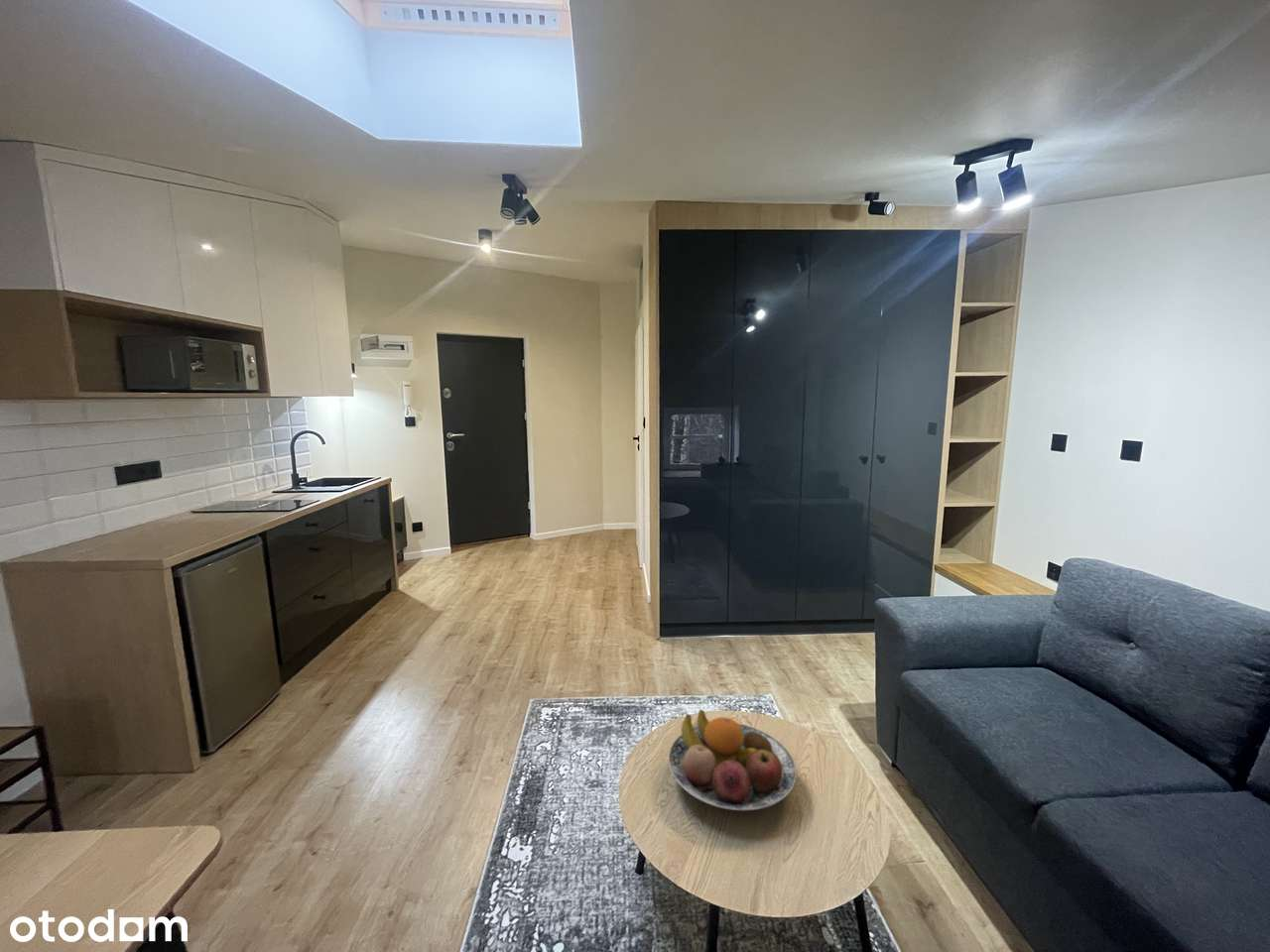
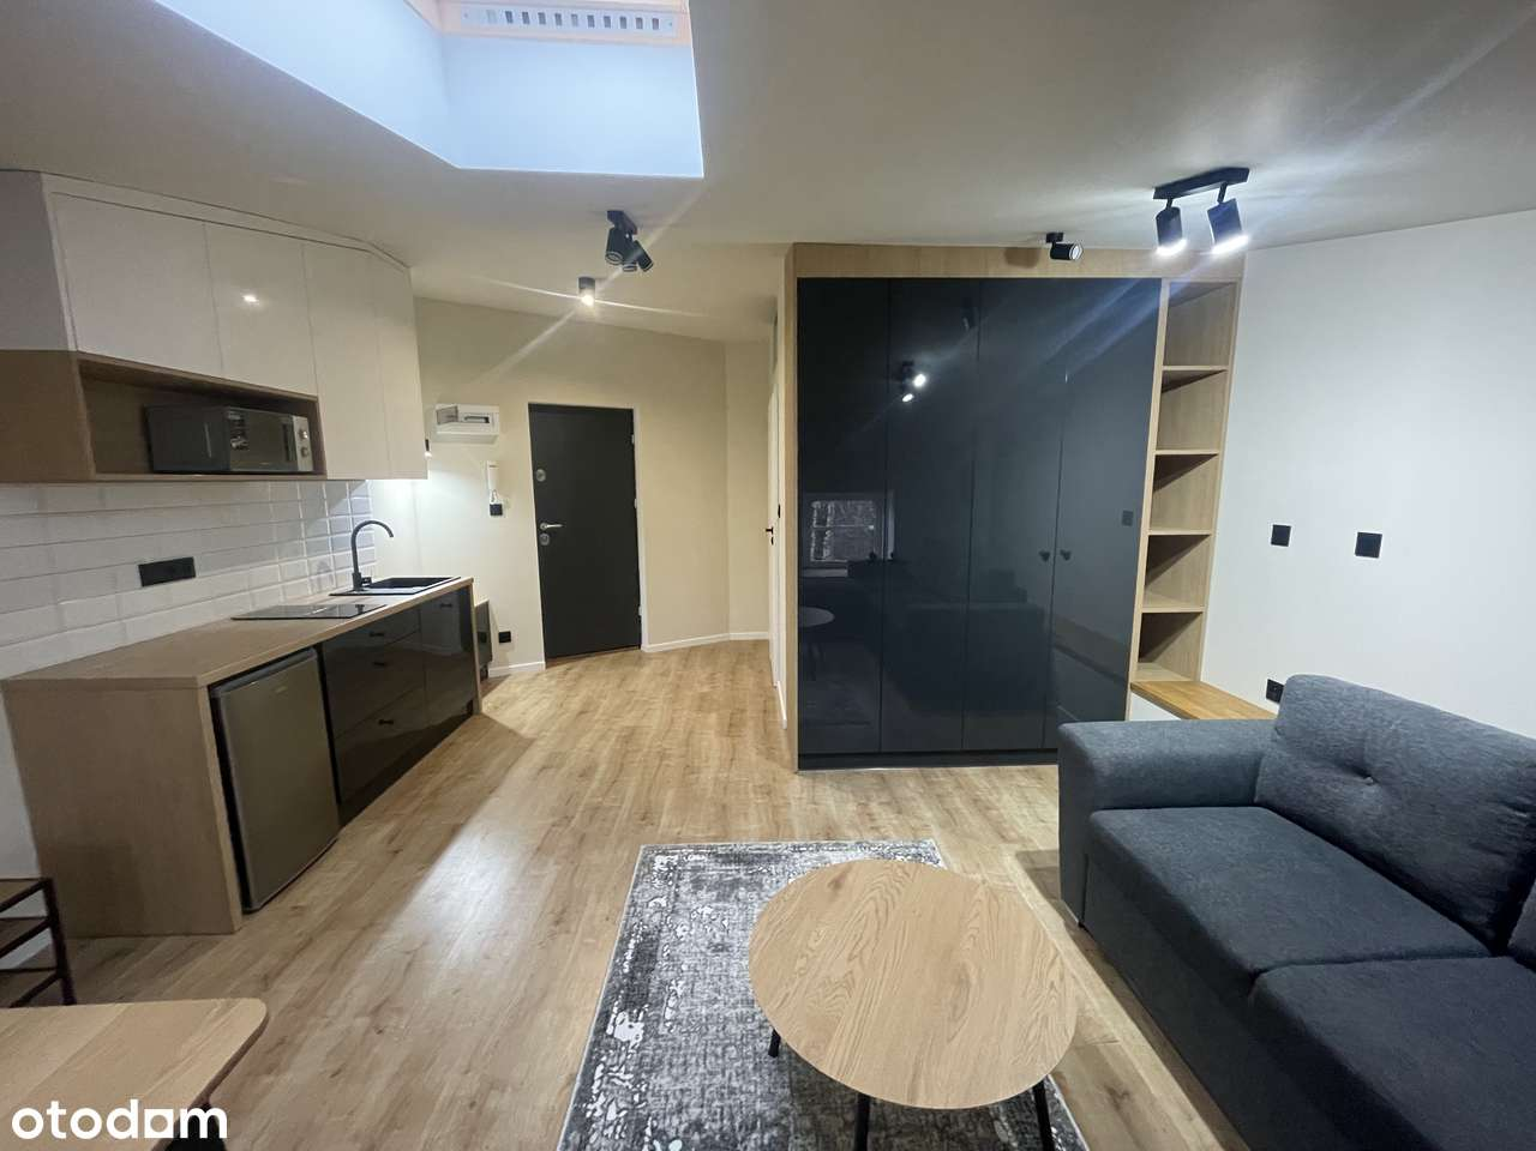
- fruit bowl (730, 756)
